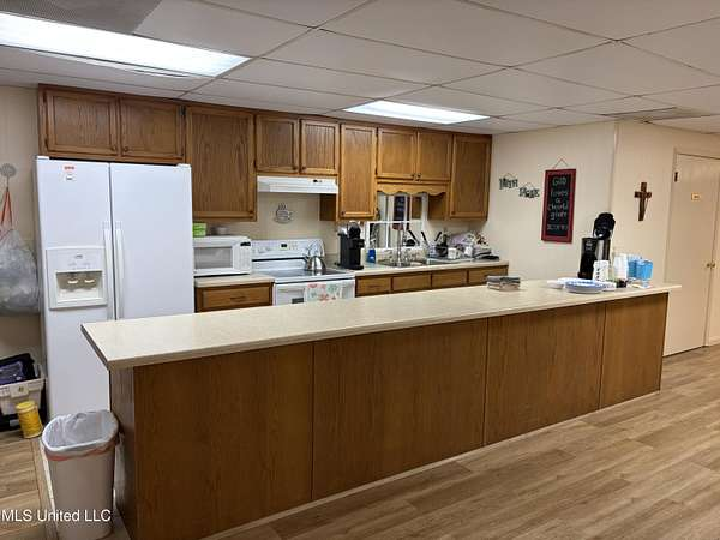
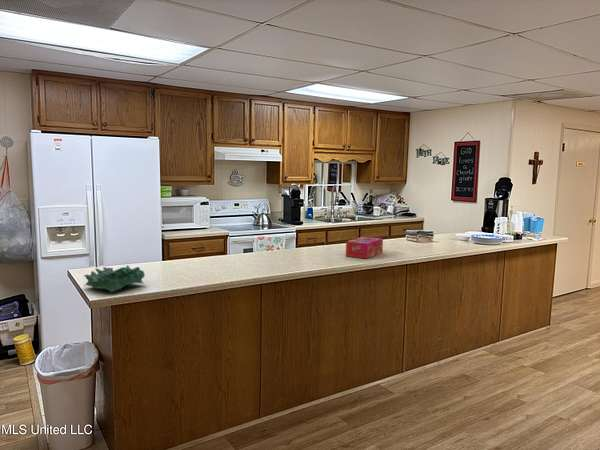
+ decorative bowl (114, 278)
+ tissue box (364, 247)
